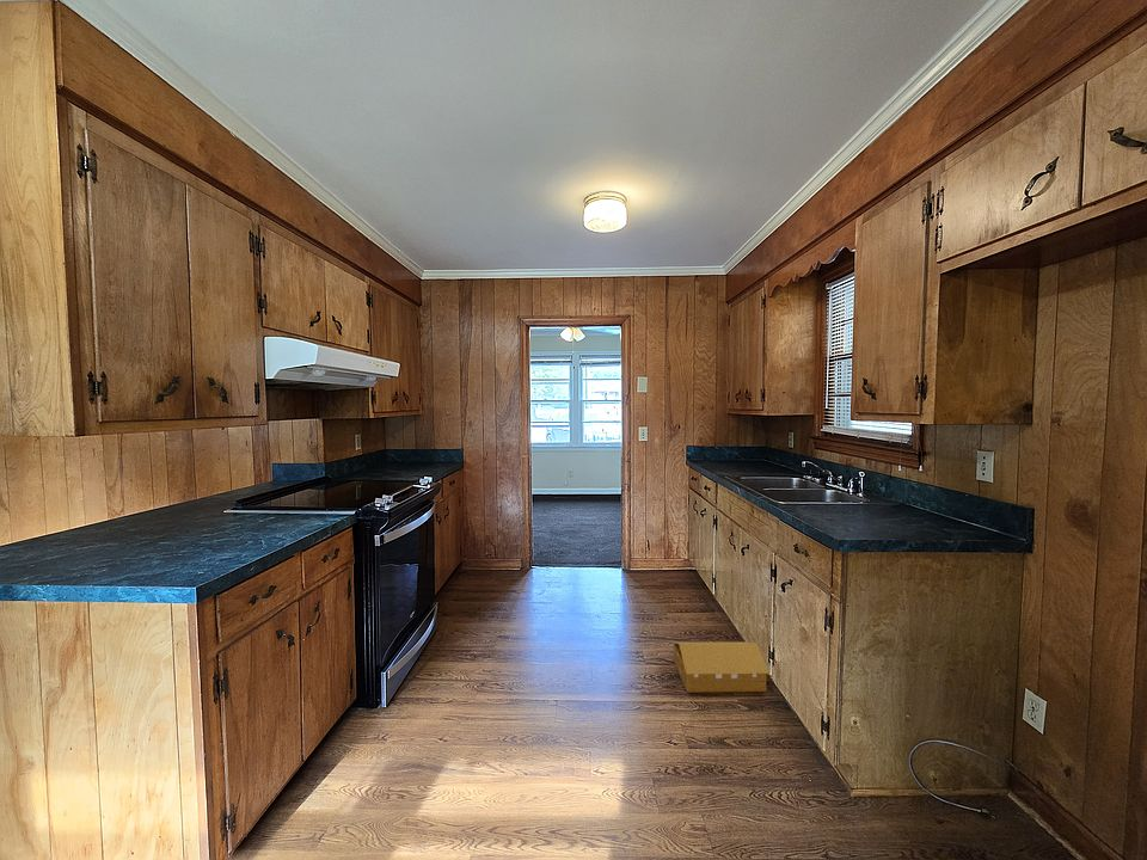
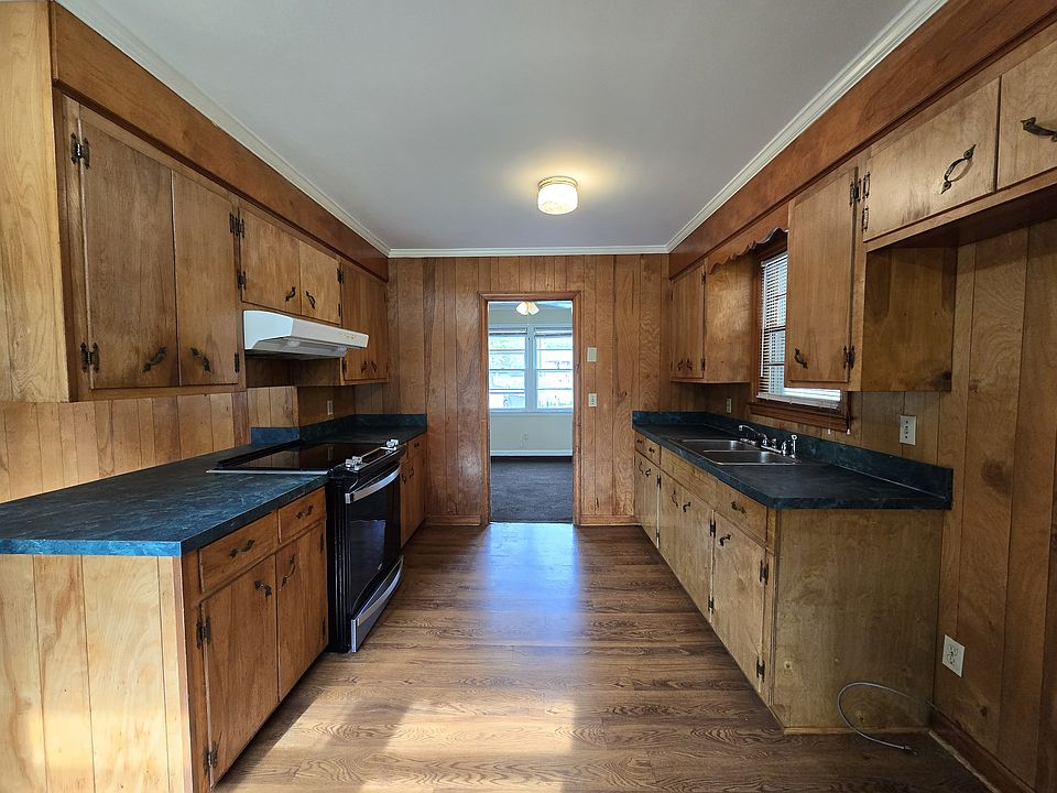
- architectural model (717, 659)
